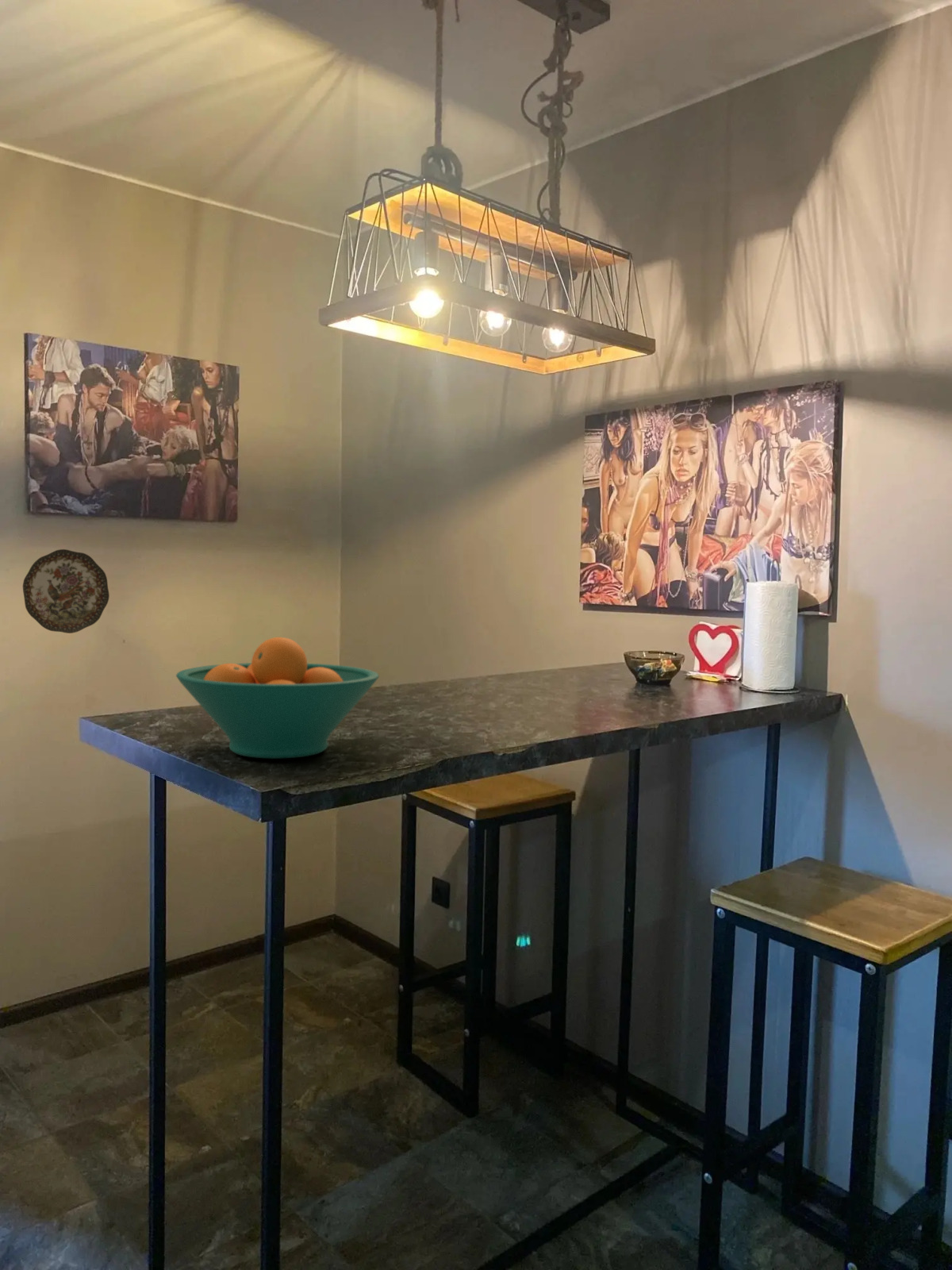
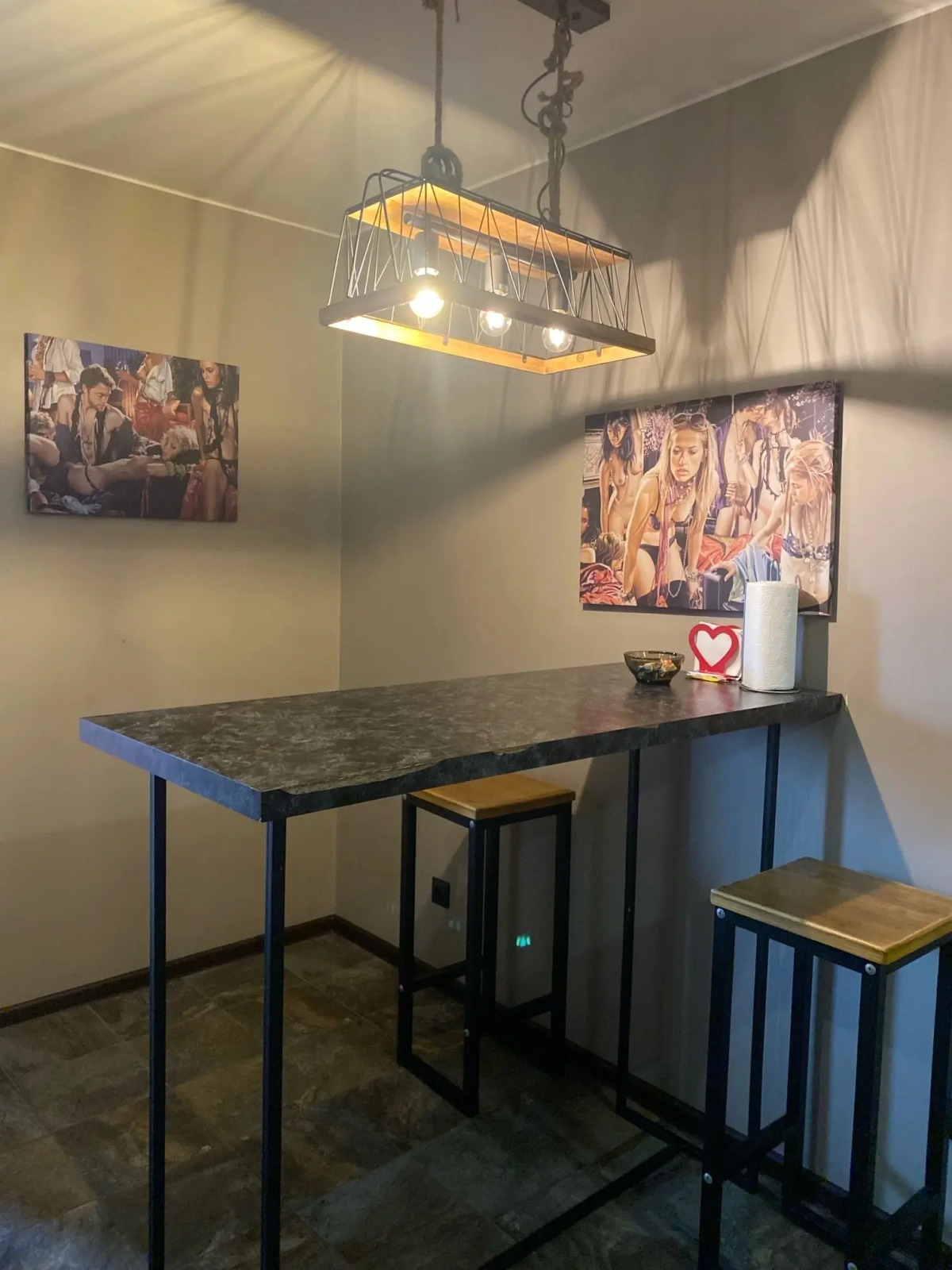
- fruit bowl (279, 694)
- decorative plate (66, 591)
